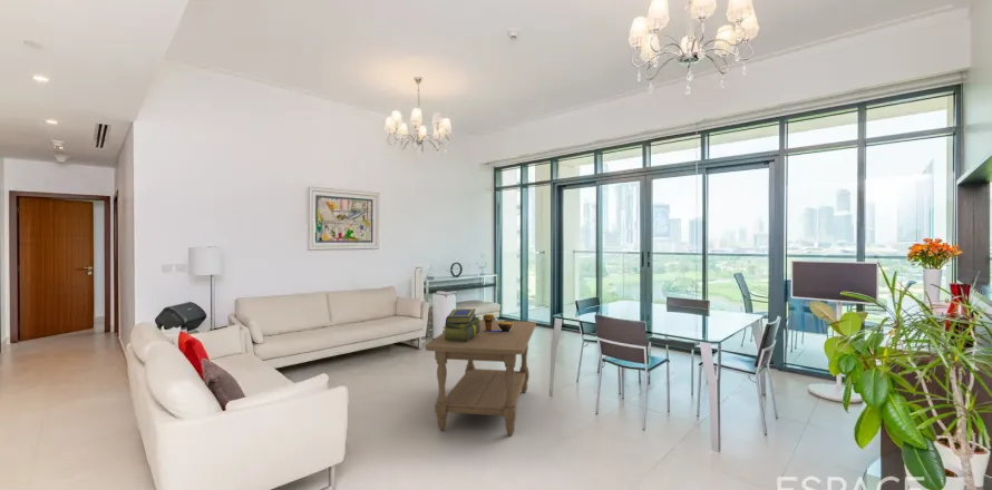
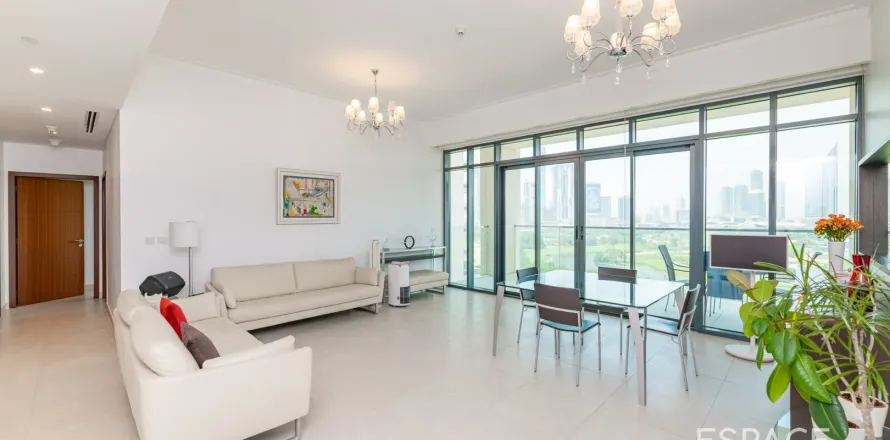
- decorative bowl (497, 323)
- stack of books (461, 324)
- coffee table (487, 370)
